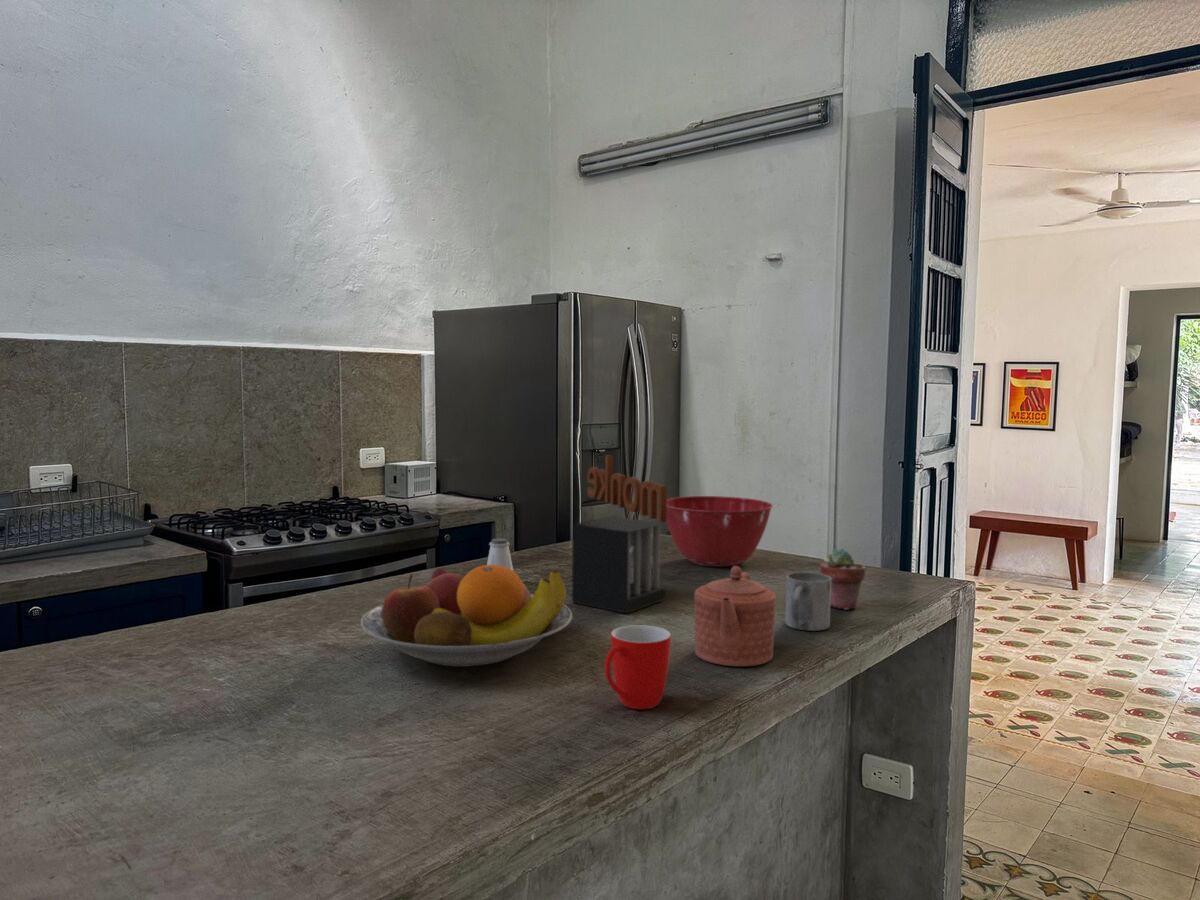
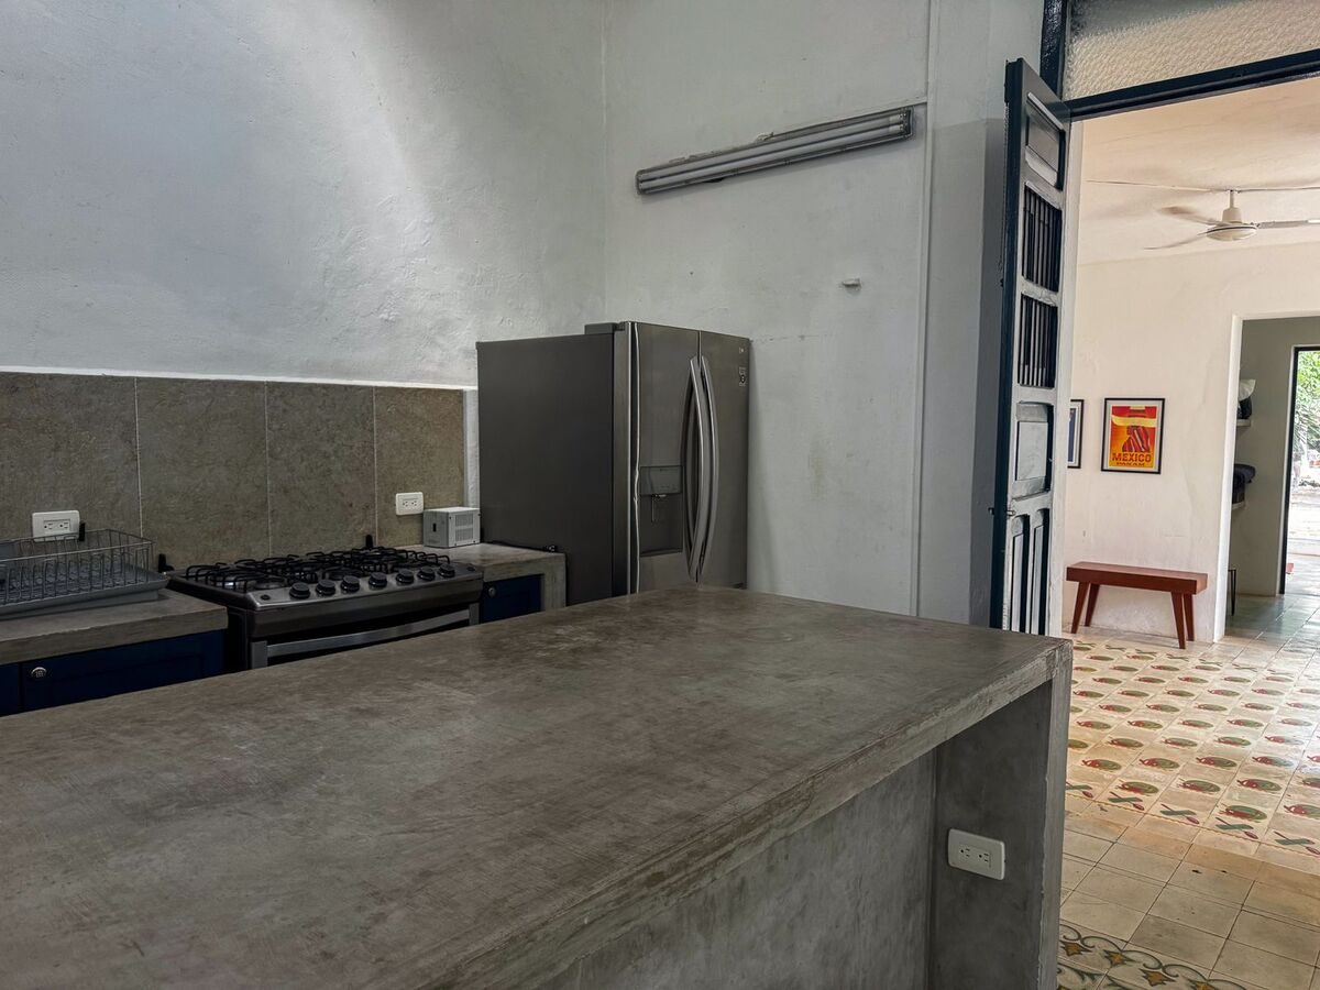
- fruit bowl (468, 606)
- saltshaker (499, 561)
- mixing bowl (716, 532)
- potted succulent (842, 577)
- mug (632, 671)
- knife block (622, 529)
- teapot (734, 610)
- mug (805, 602)
